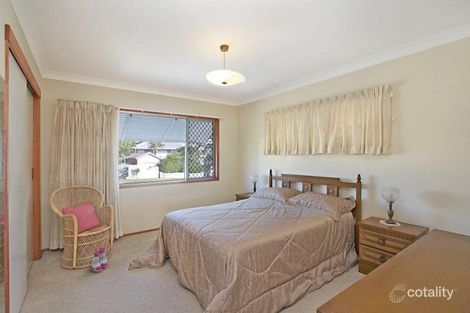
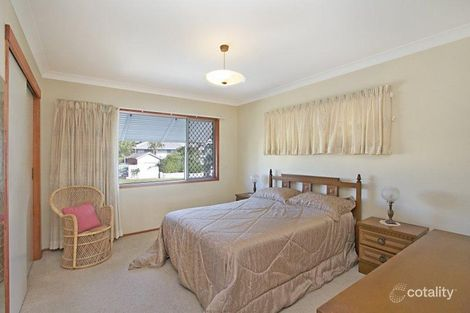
- boots (99, 258)
